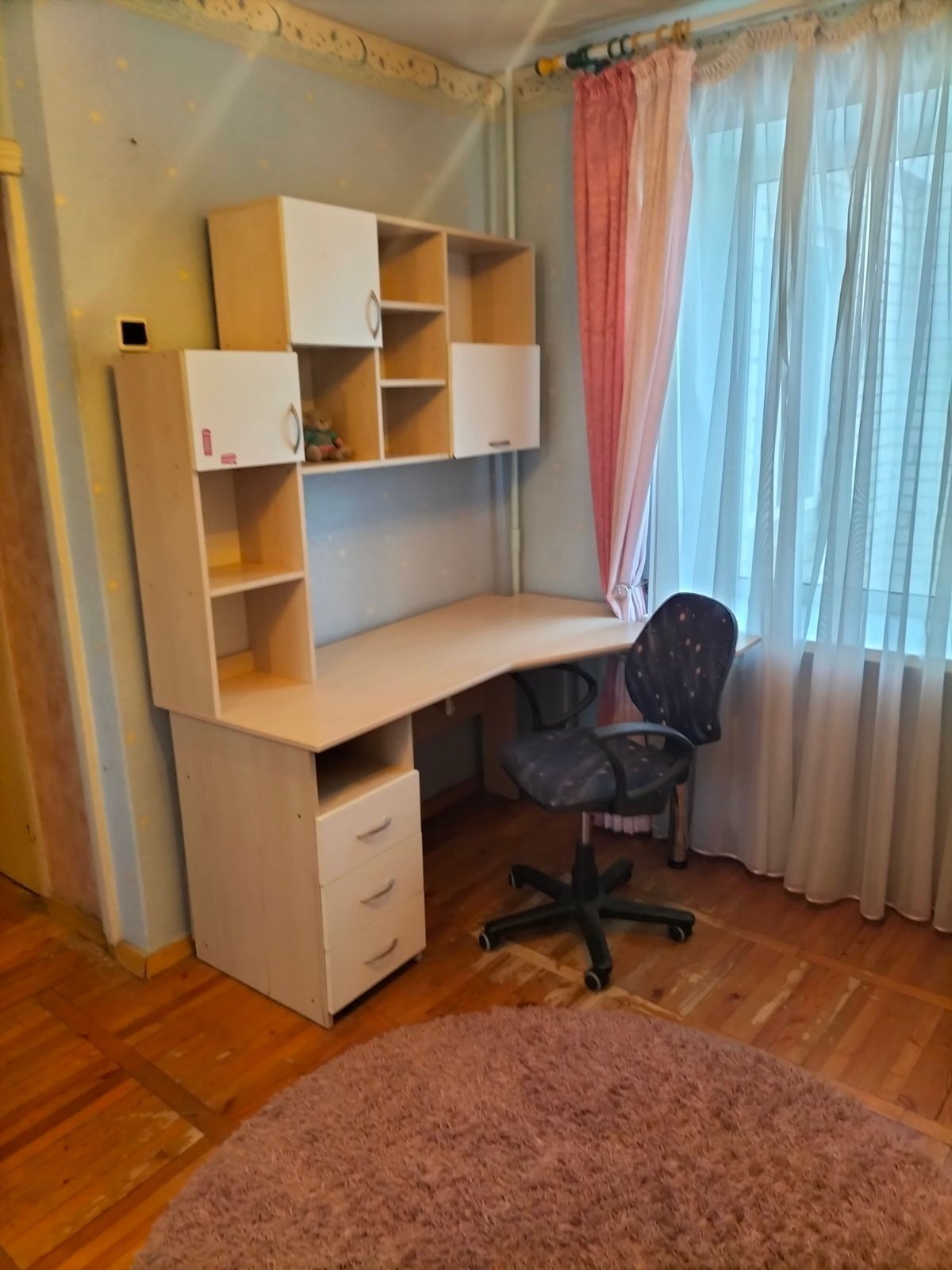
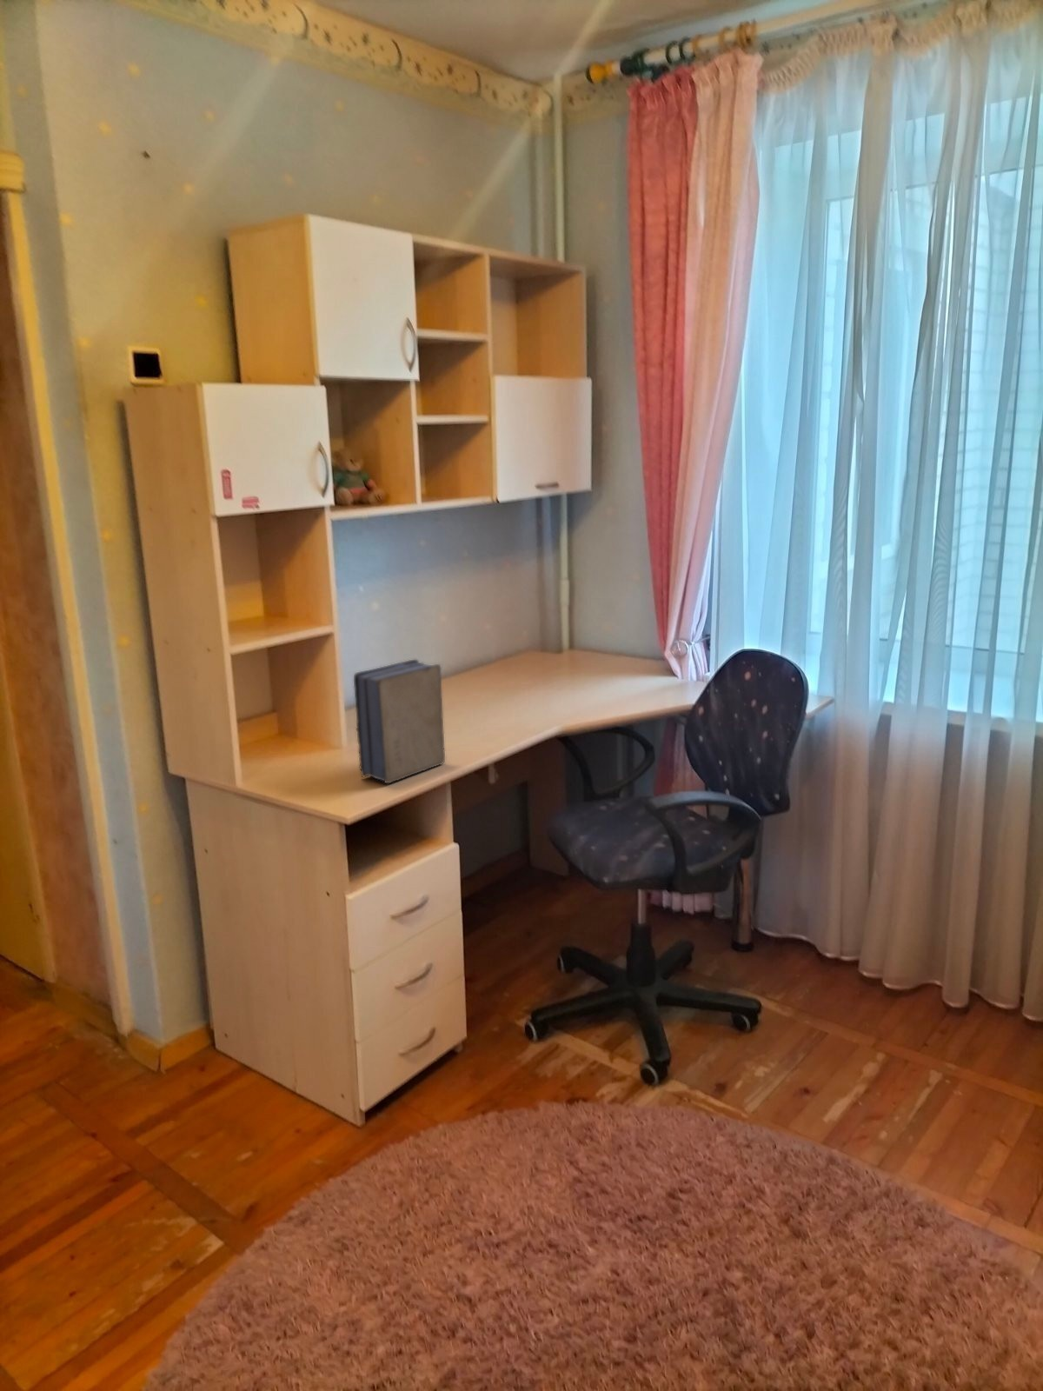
+ book (400, 720)
